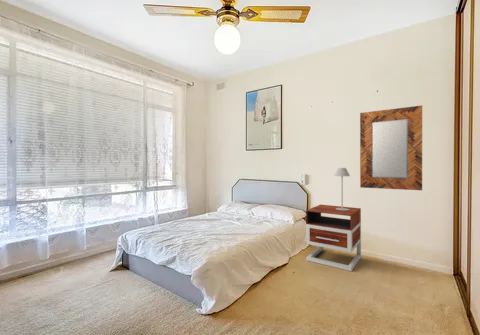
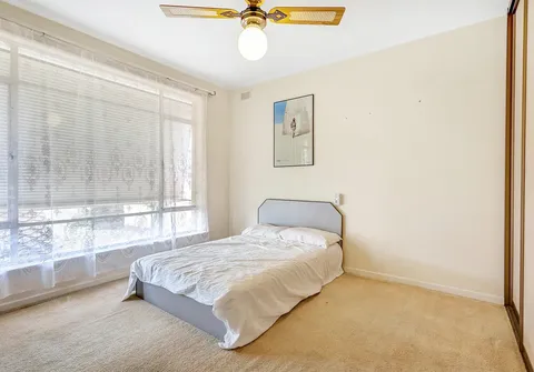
- home mirror (389, 149)
- table lamp (342, 188)
- nightstand (333, 234)
